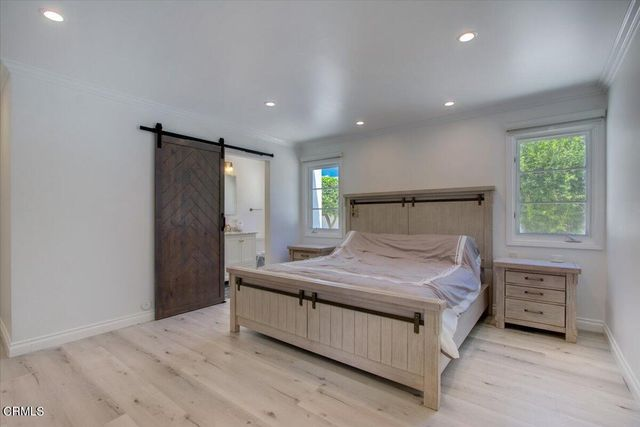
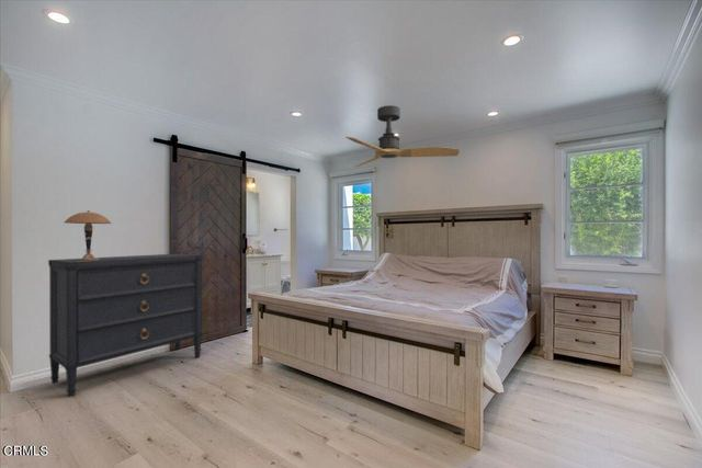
+ table lamp (88, 235)
+ ceiling fan (396, 136)
+ dresser (133, 312)
